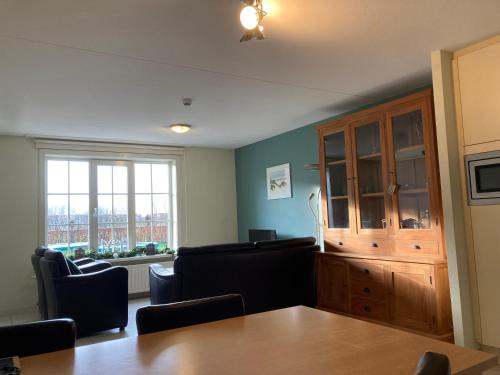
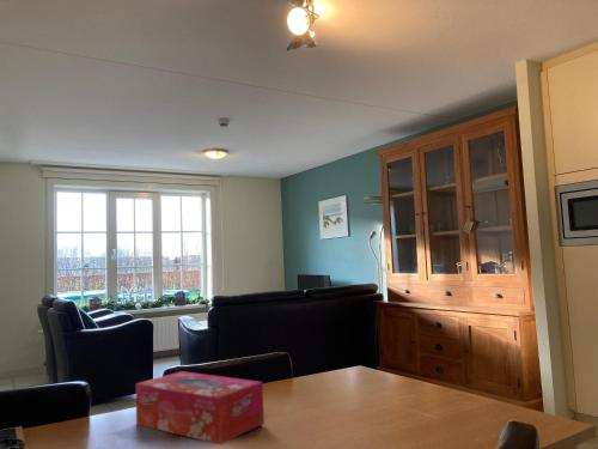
+ tissue box (199, 402)
